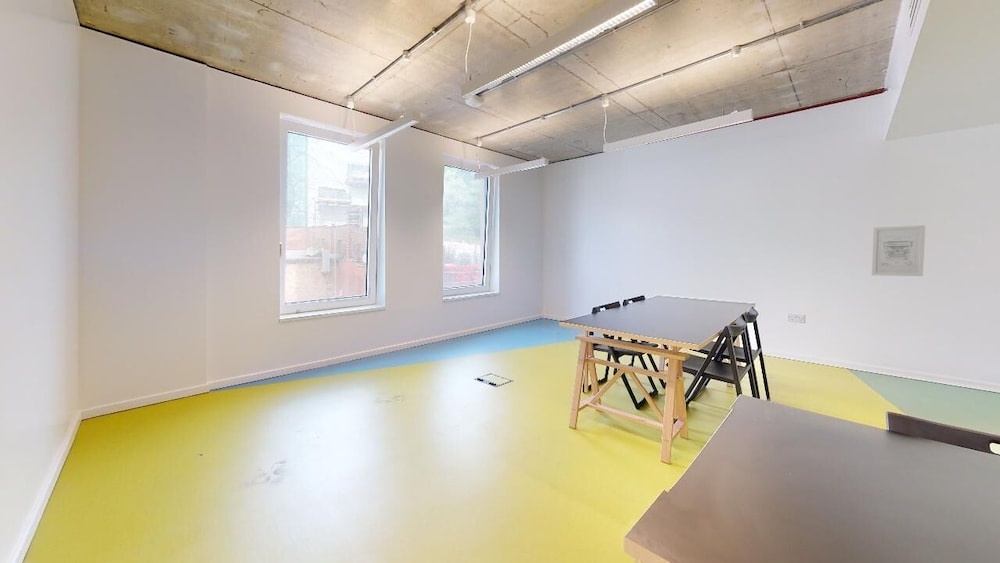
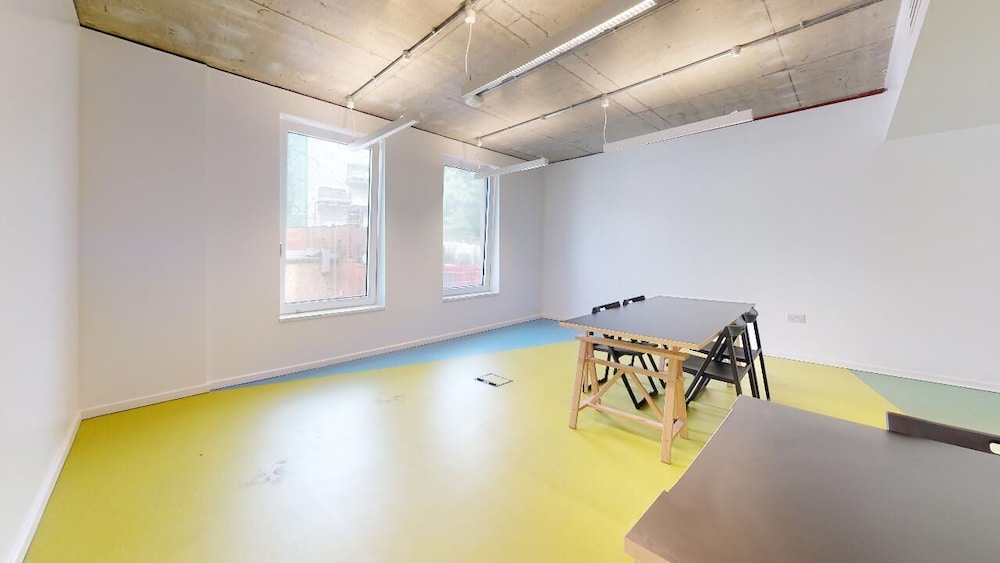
- wall art (897, 251)
